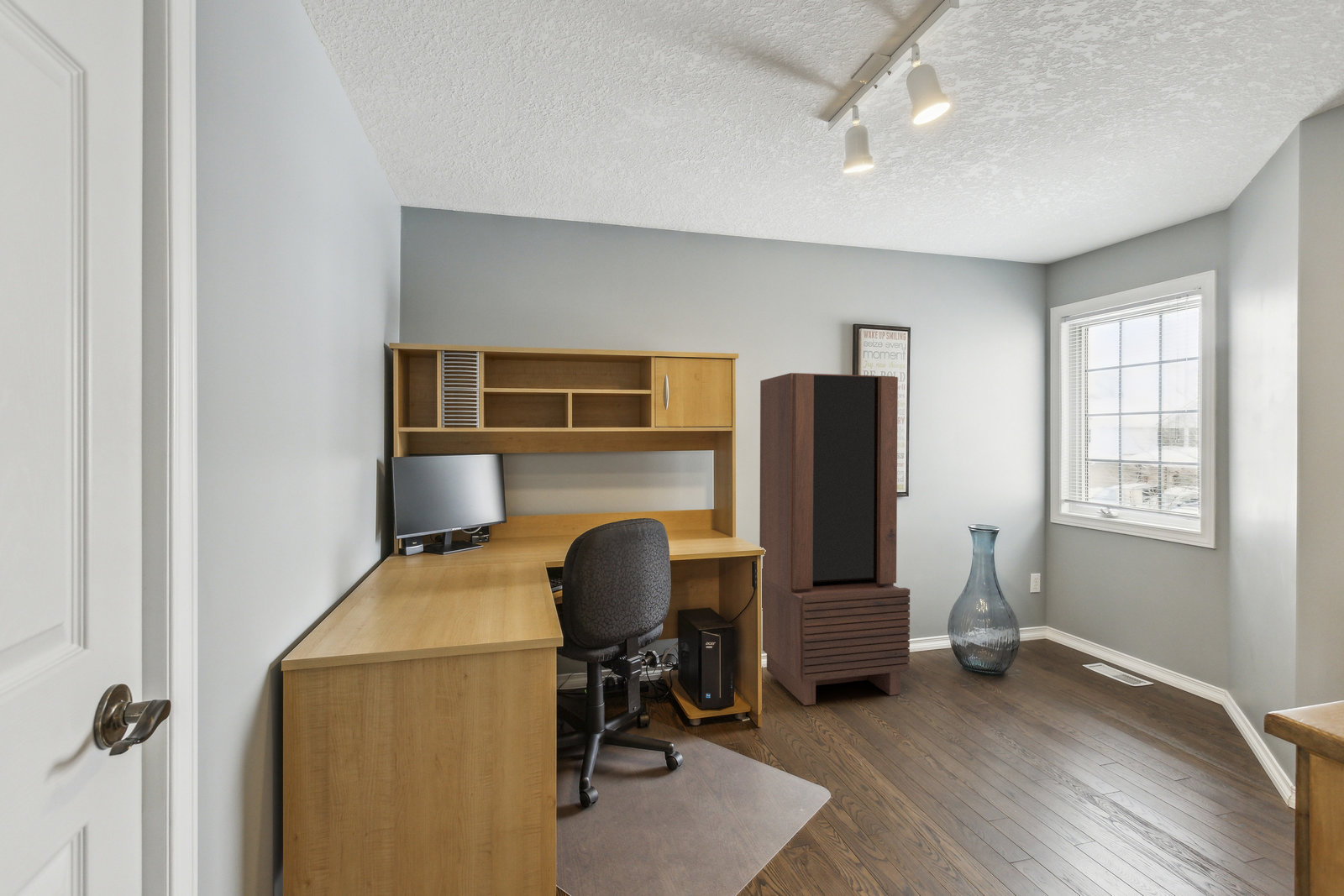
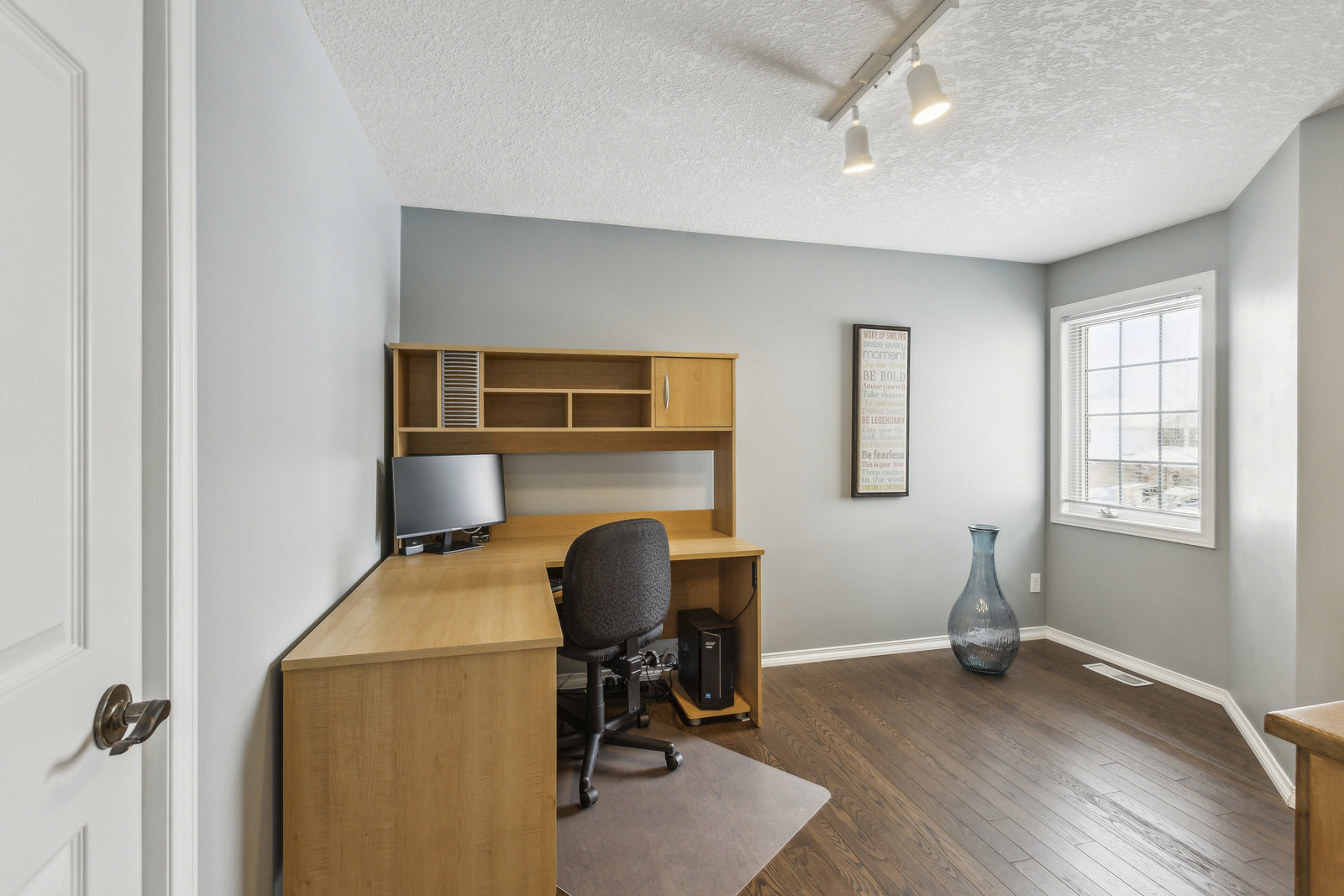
- bookcase (831, 529)
